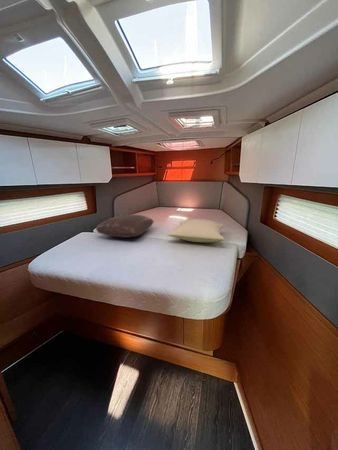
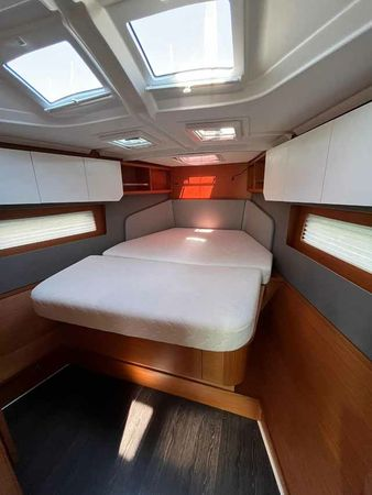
- pillow (126, 225)
- pillow (197, 229)
